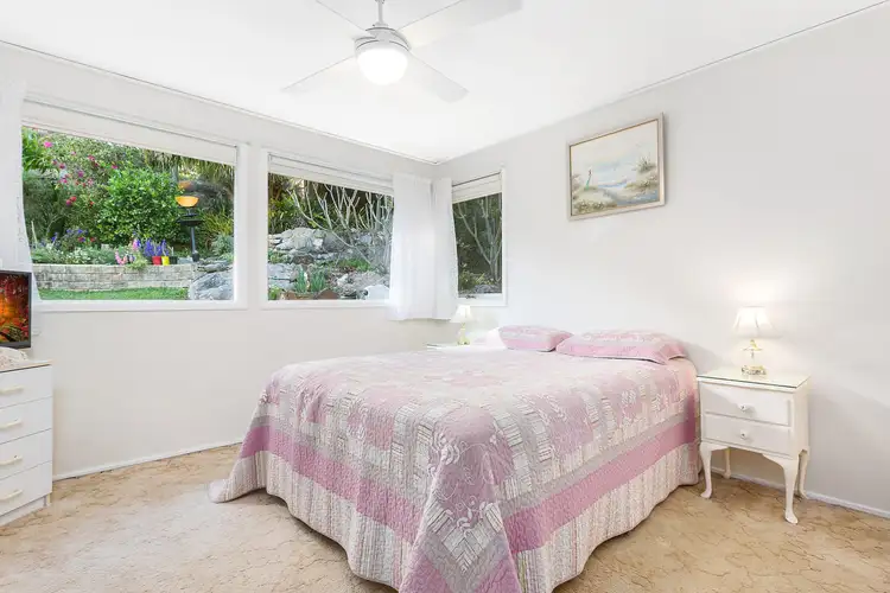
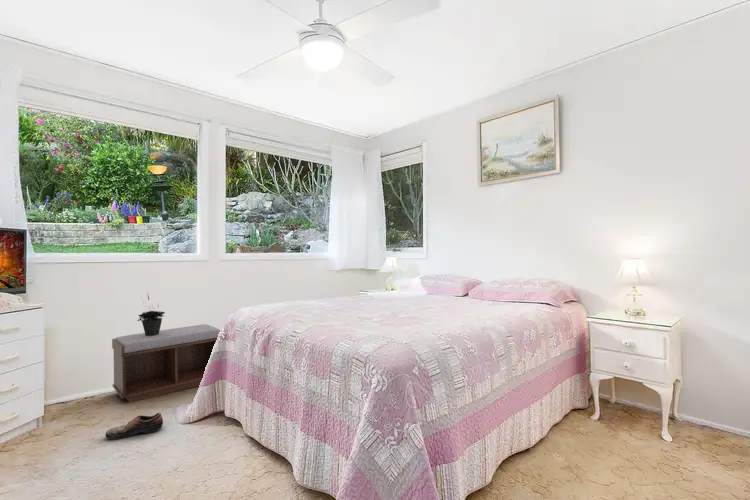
+ shoe (135, 424)
+ bench (169, 359)
+ potted plant (151, 312)
